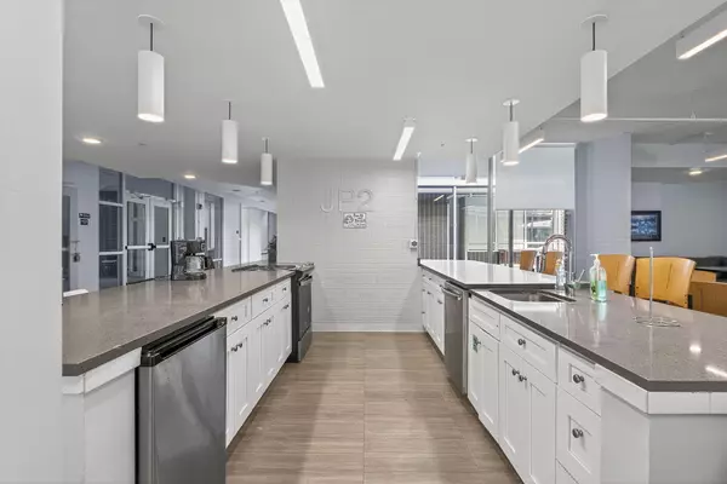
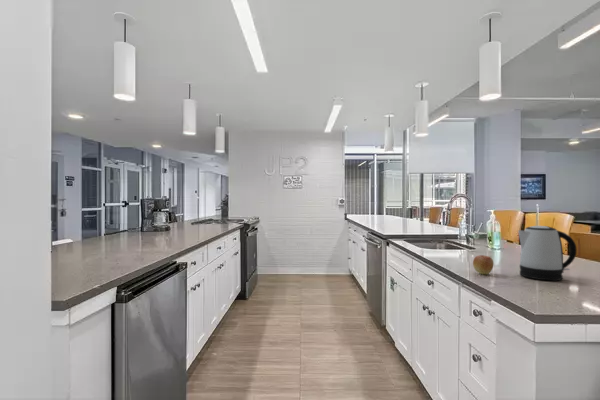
+ kettle (546, 251)
+ apple (483, 264)
